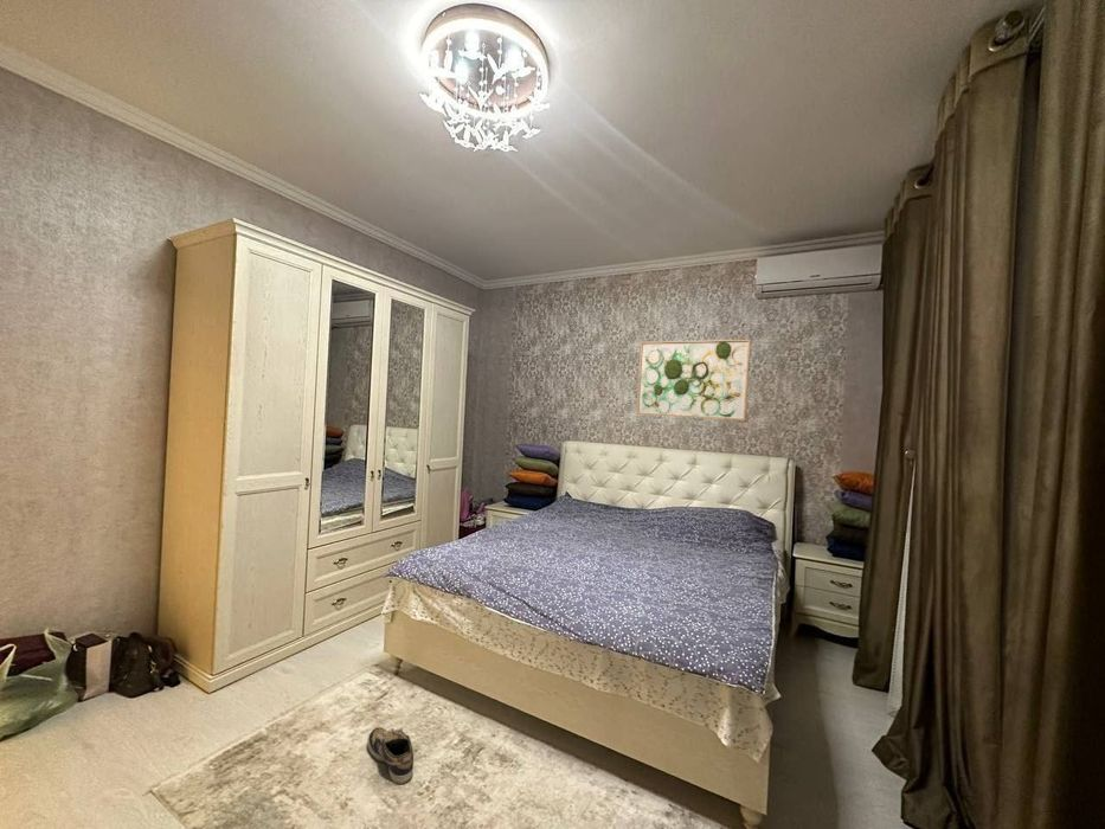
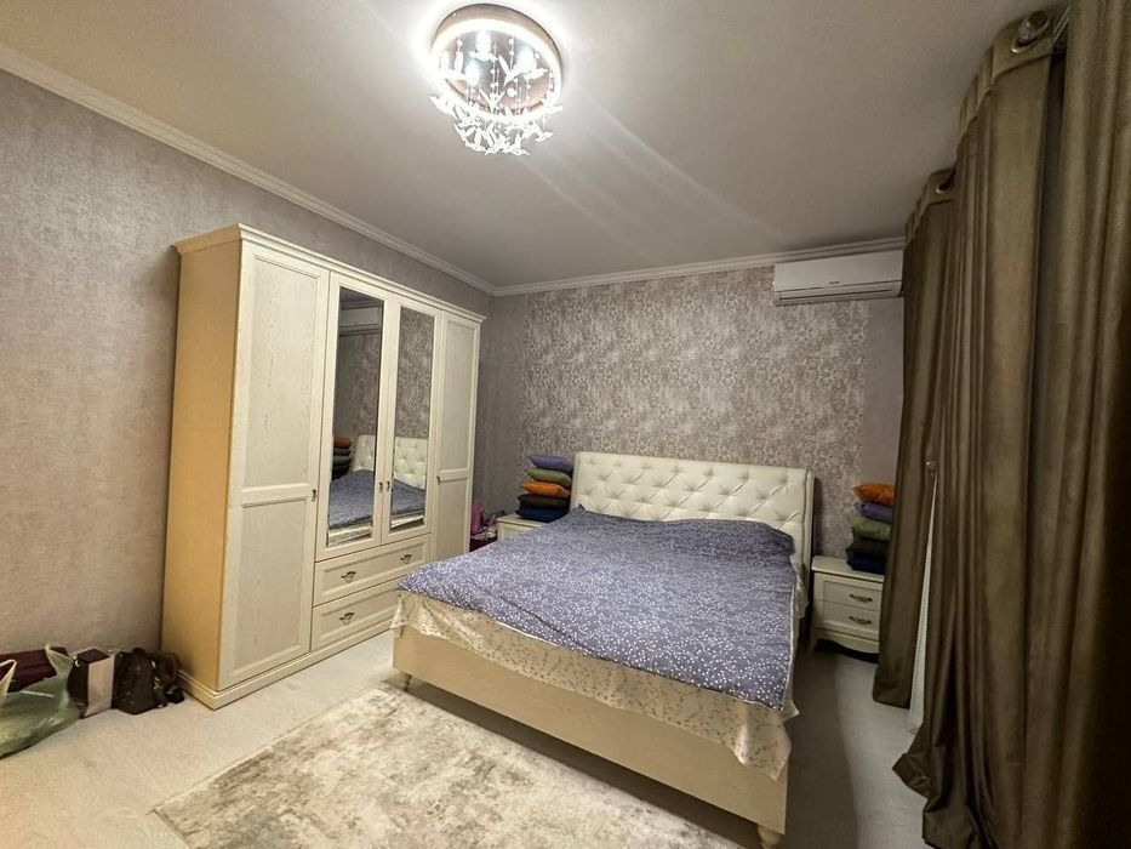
- shoe (391, 743)
- wall art (689, 378)
